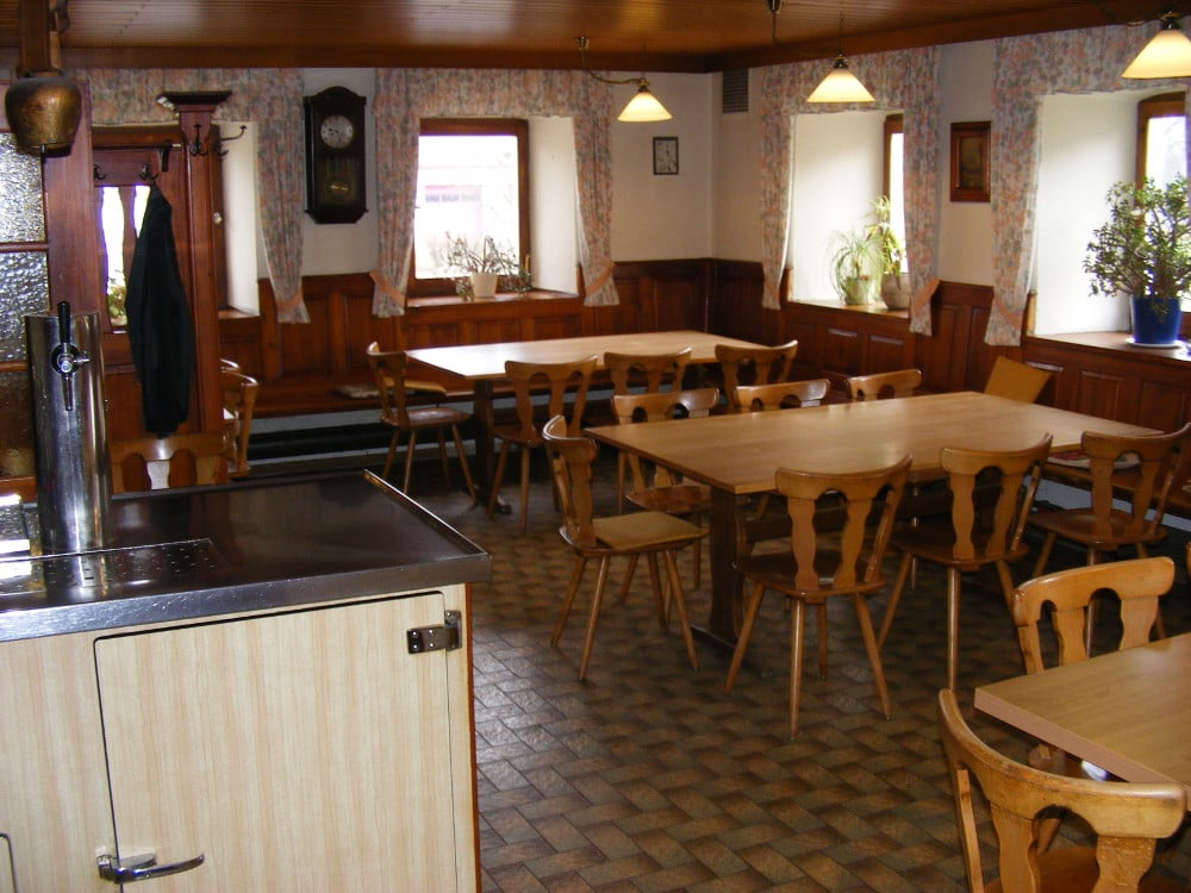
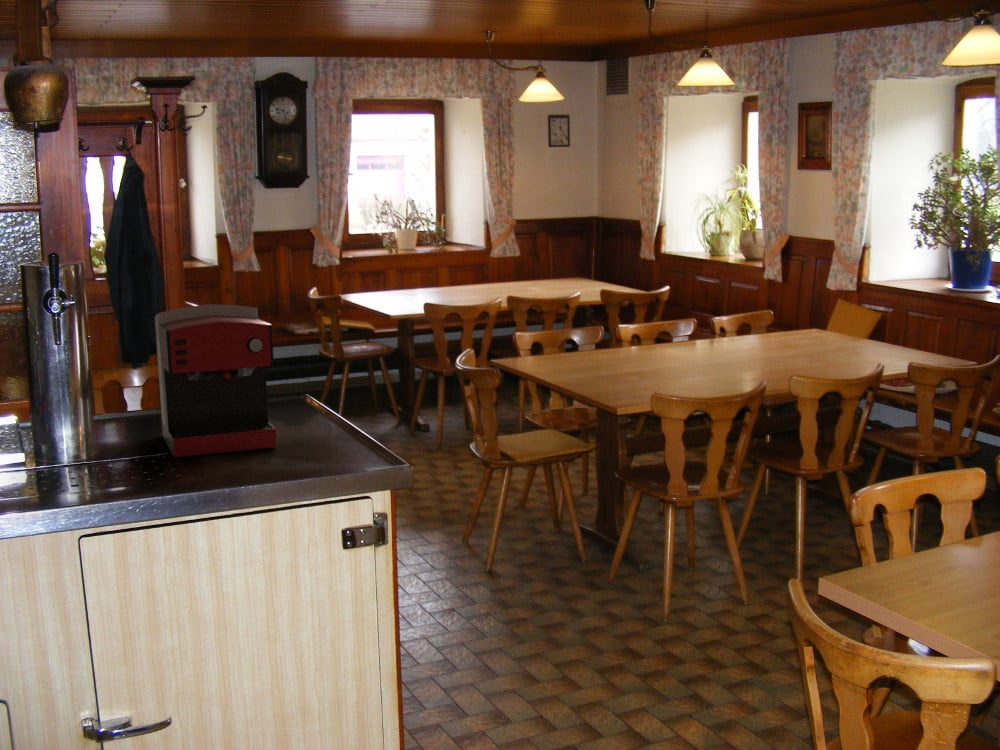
+ coffee maker (217, 376)
